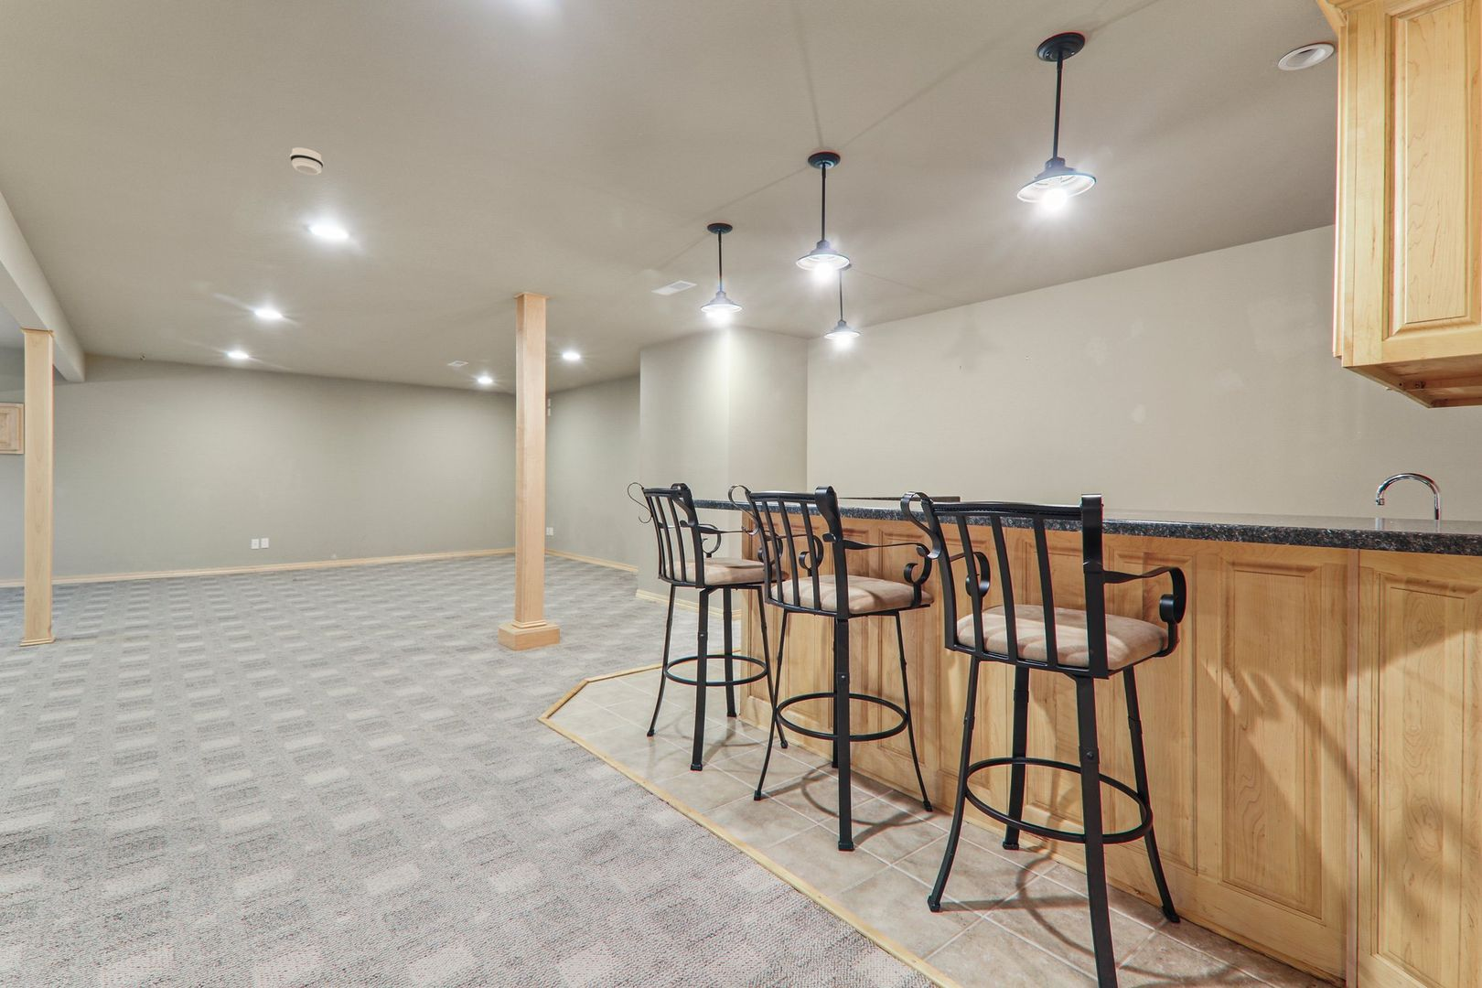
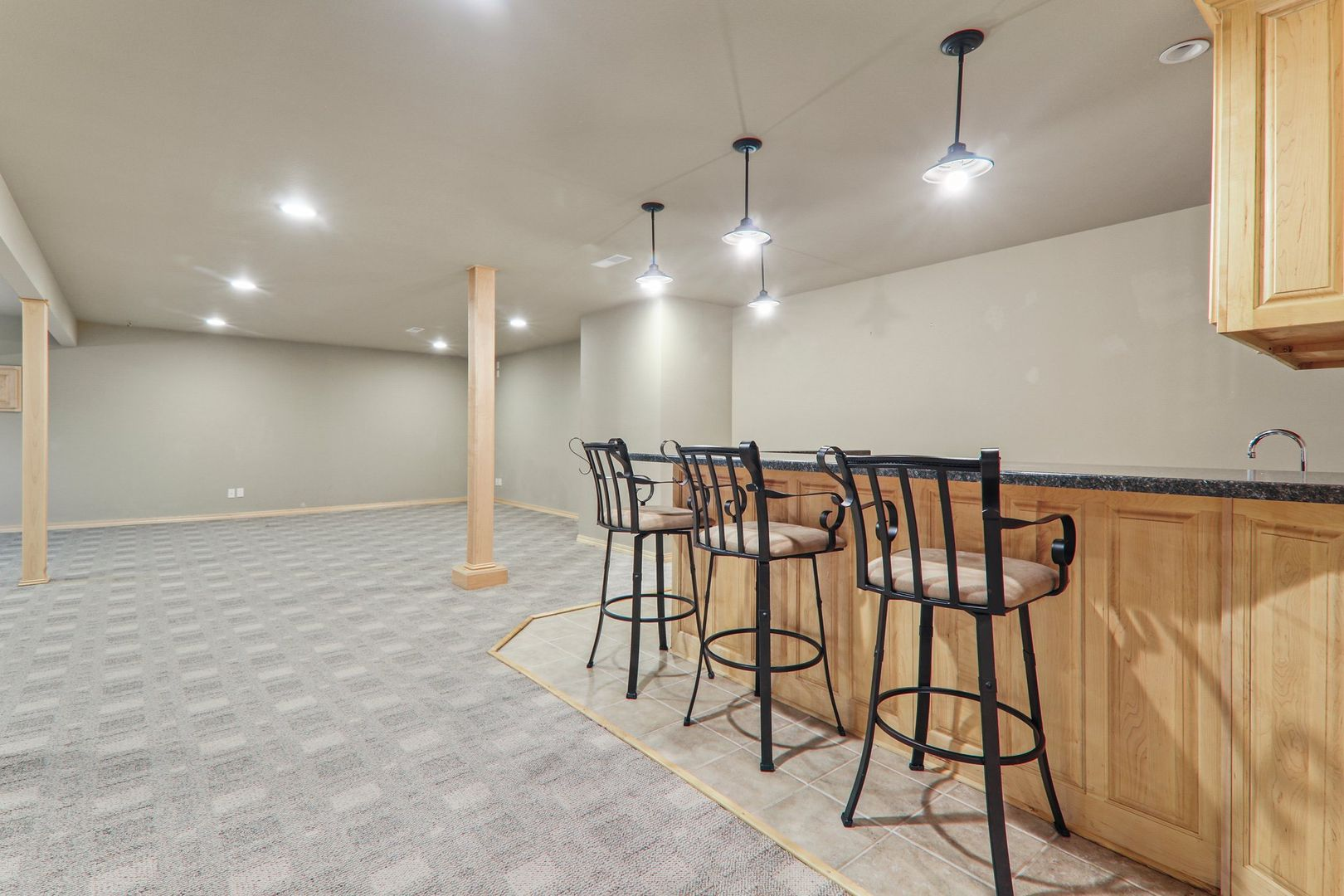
- smoke detector (307, 161)
